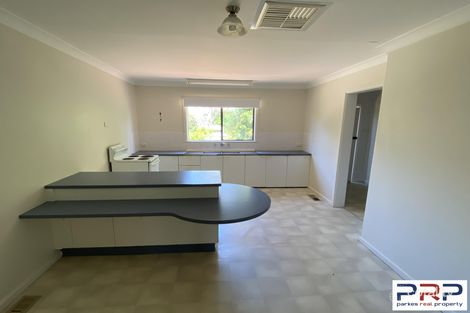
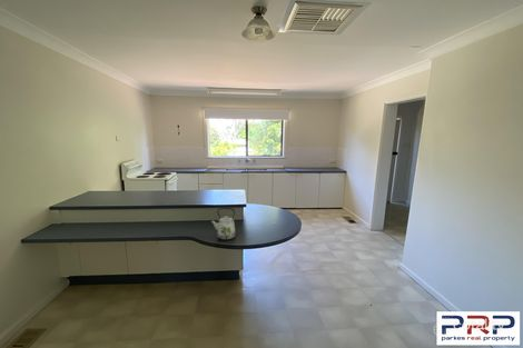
+ kettle (223, 222)
